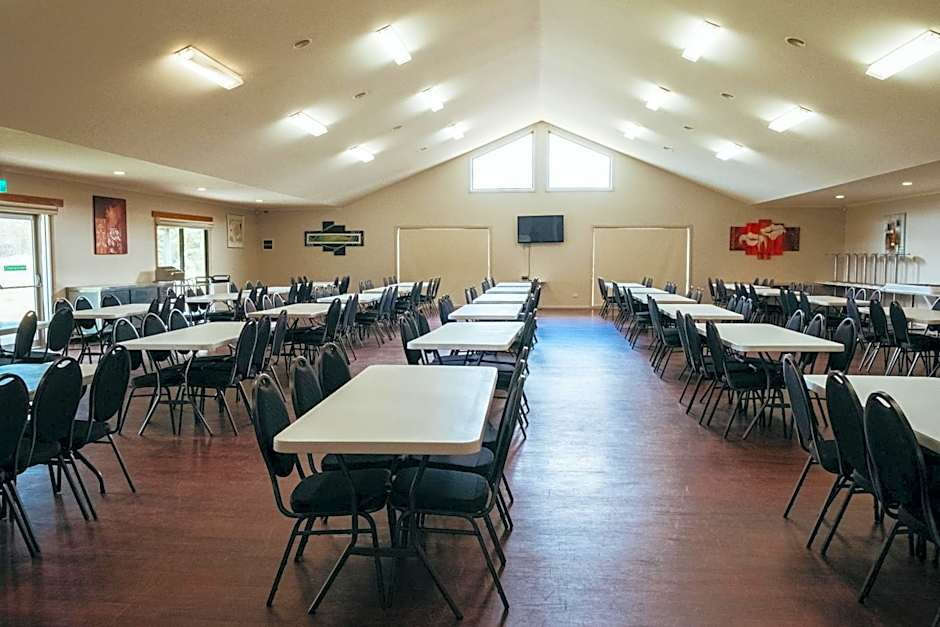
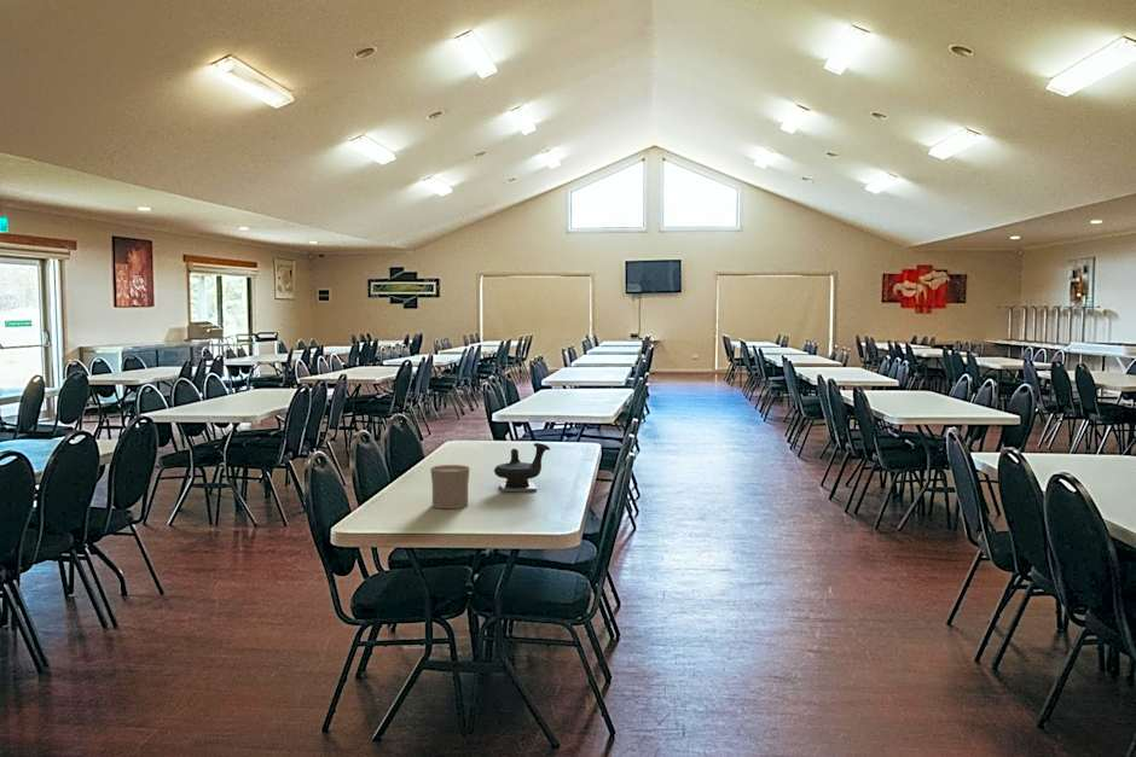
+ teapot (521, 464)
+ cup (450, 485)
